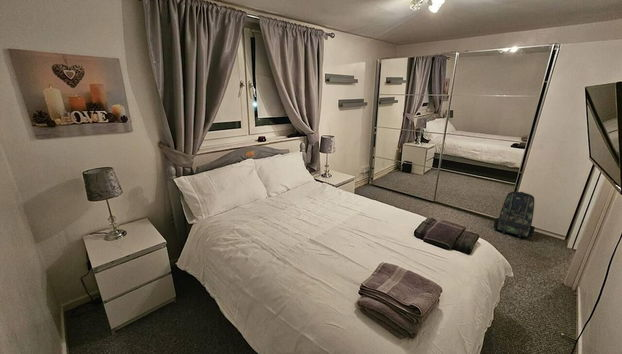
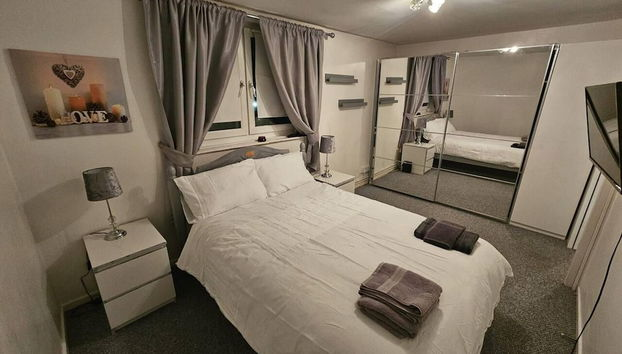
- backpack (517, 212)
